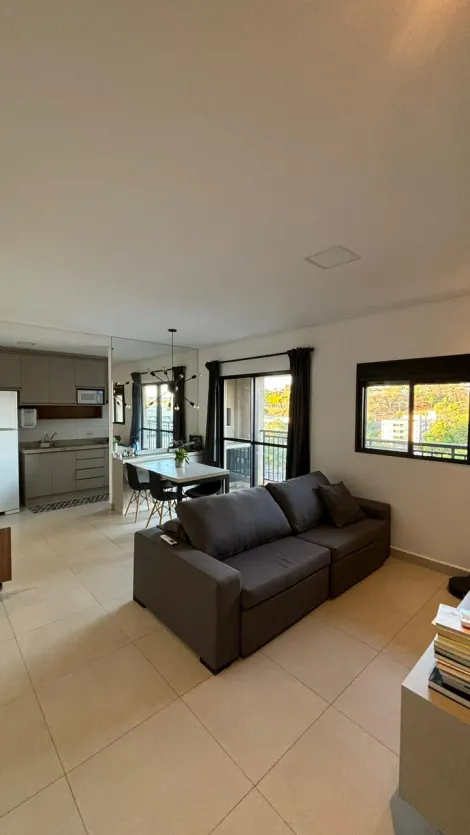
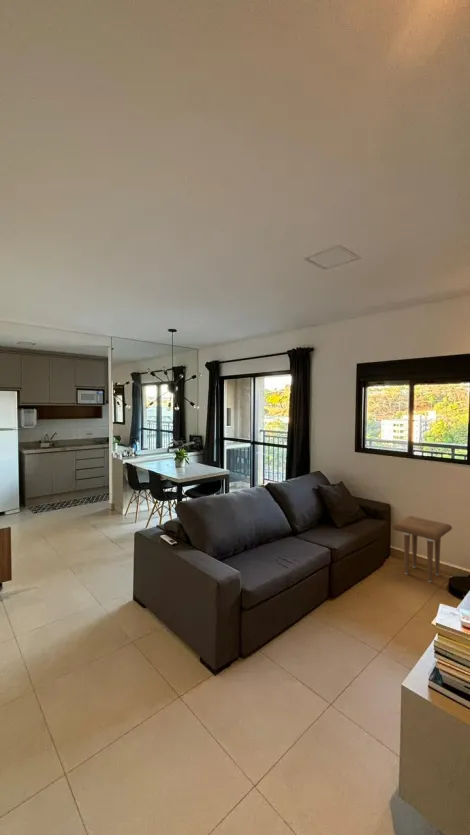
+ side table (416, 548)
